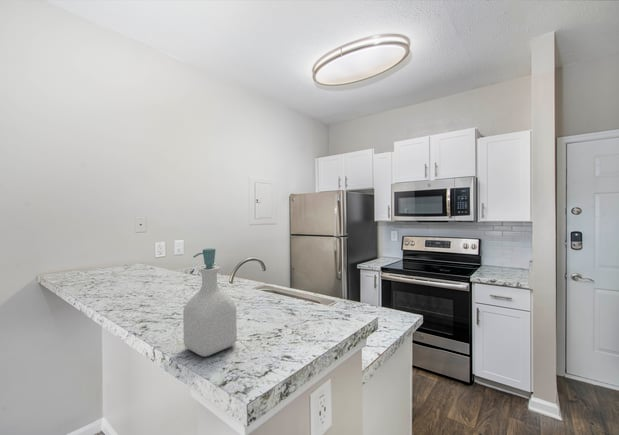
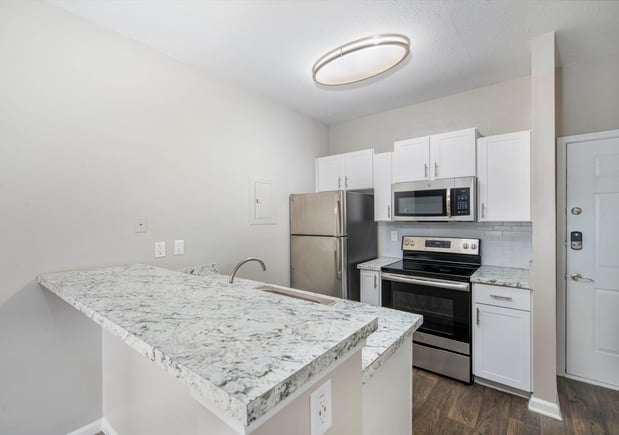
- soap bottle (209, 298)
